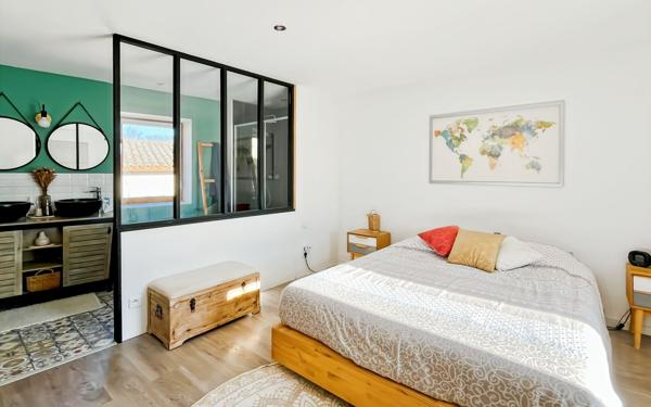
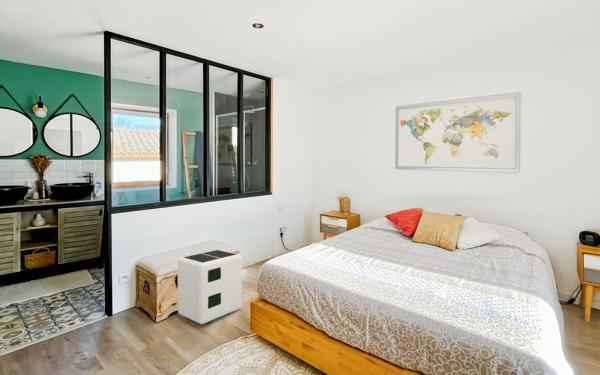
+ air purifier (210, 284)
